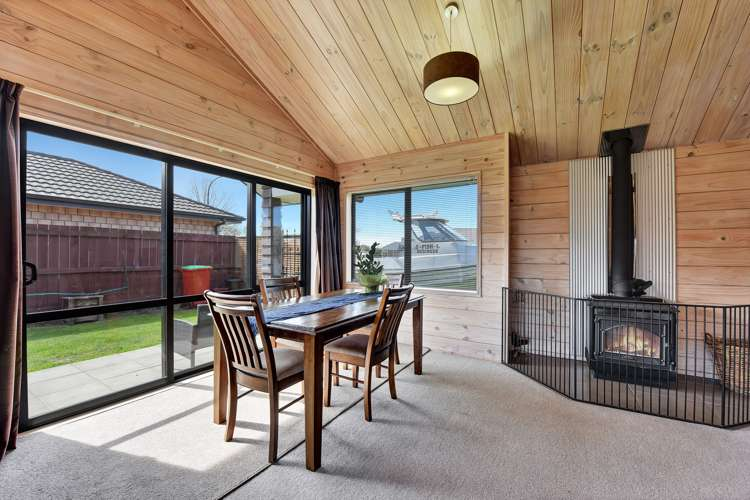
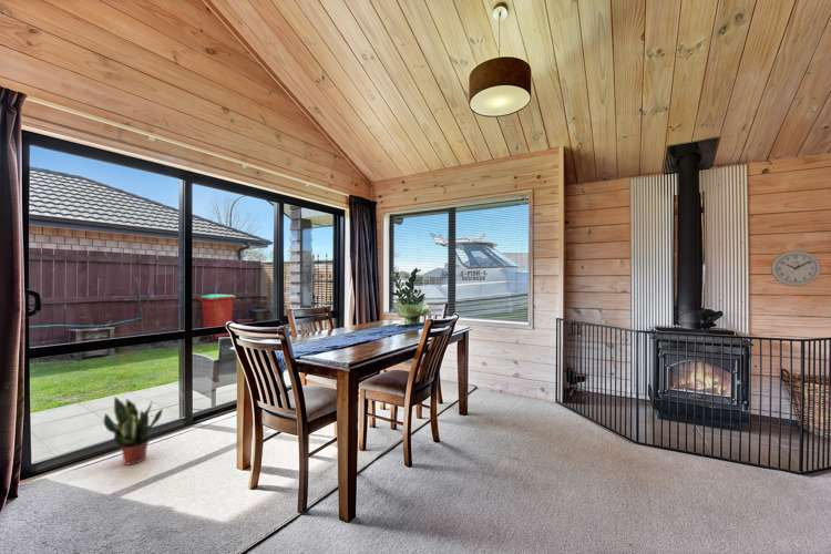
+ potted plant (136, 427)
+ wall clock (794, 268)
